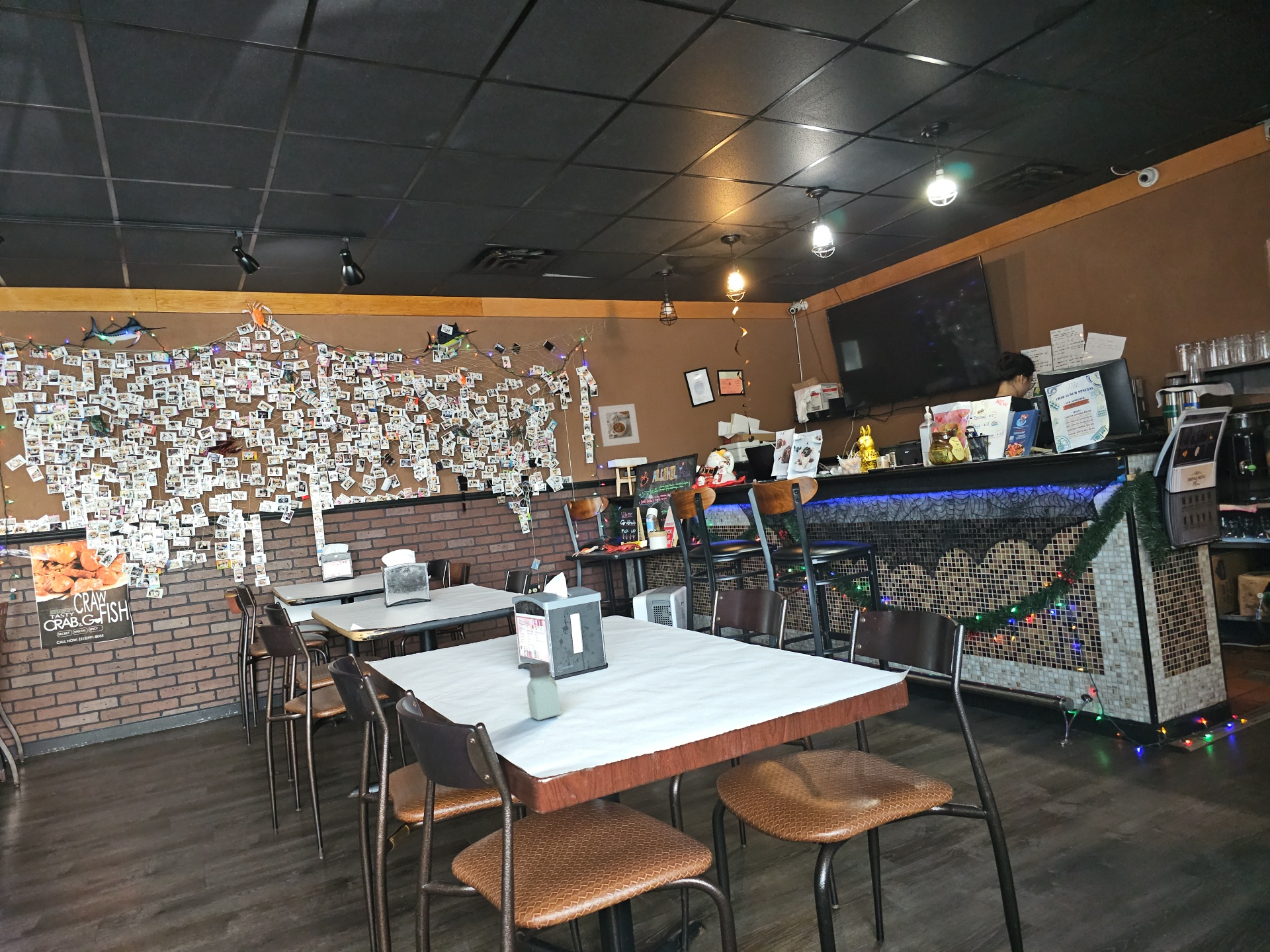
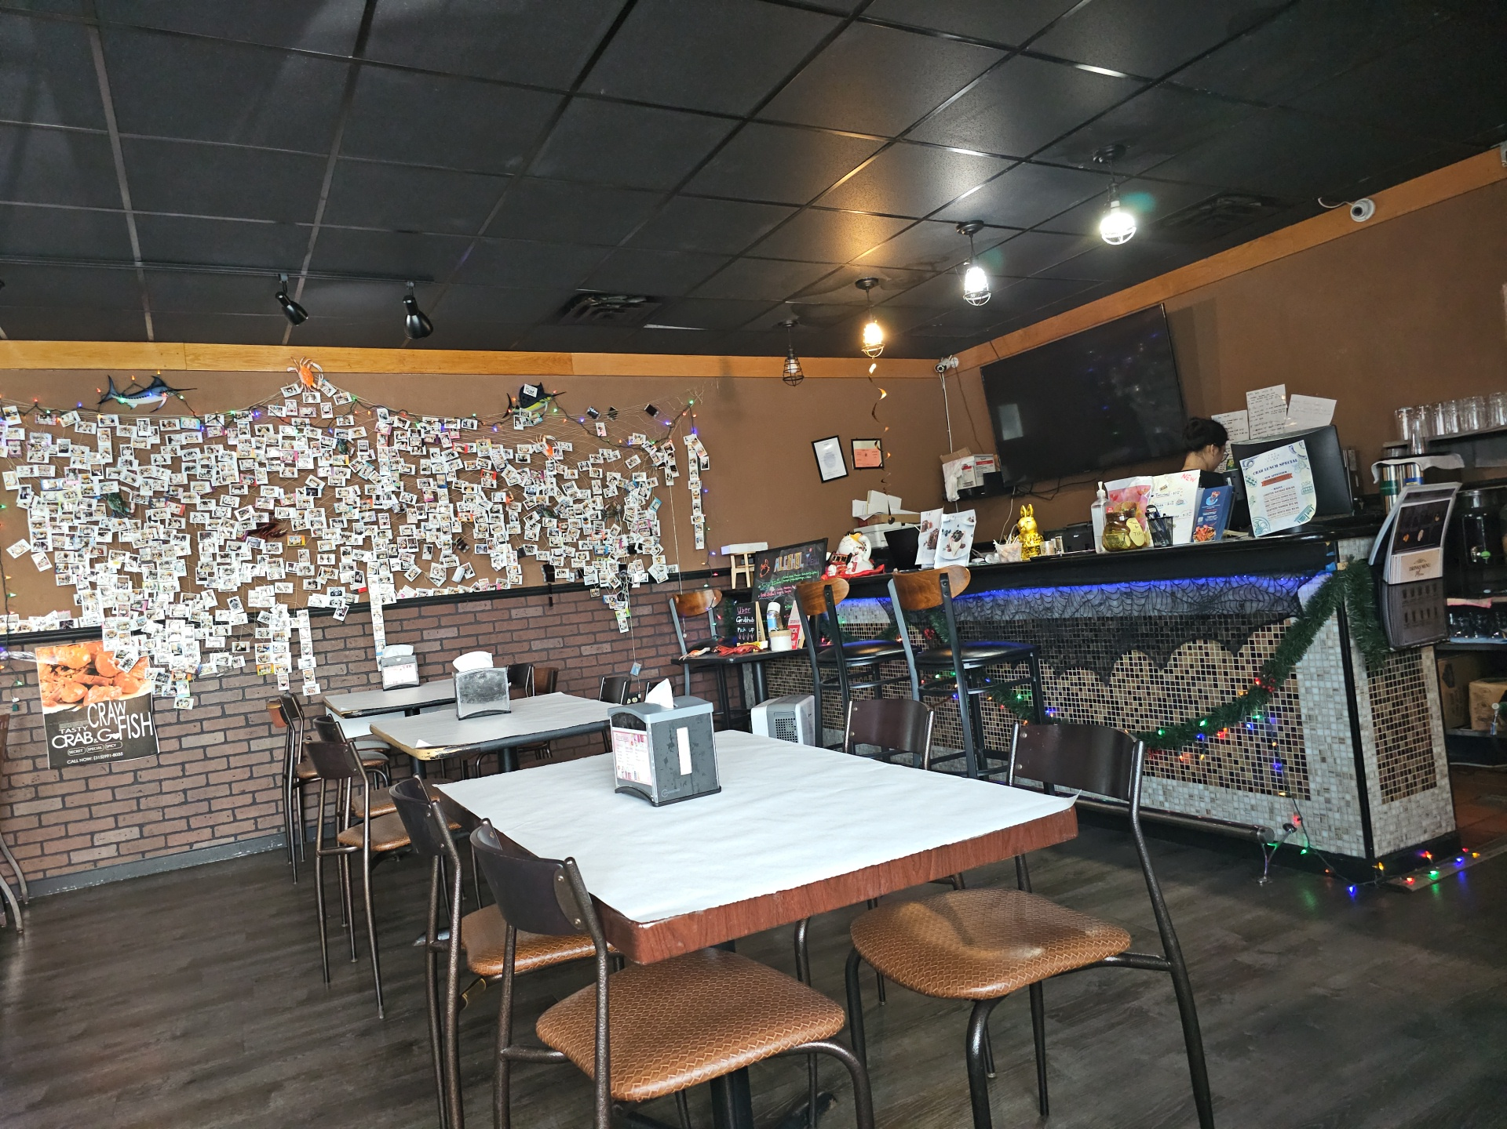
- saltshaker (542, 690)
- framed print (618, 424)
